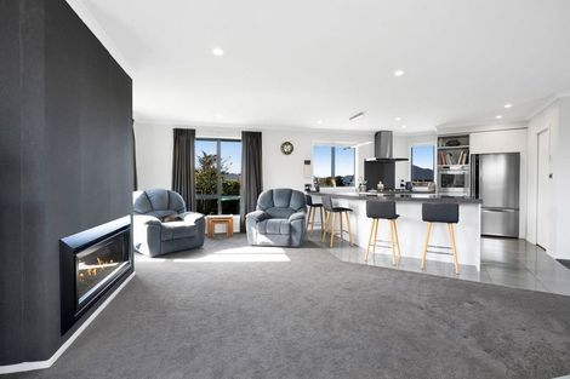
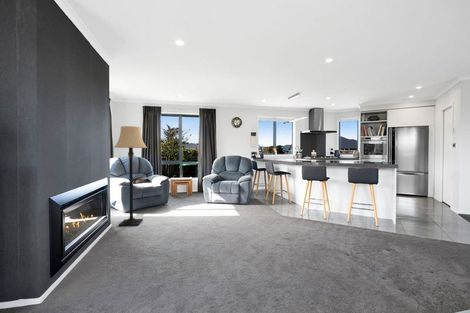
+ lamp (131, 175)
